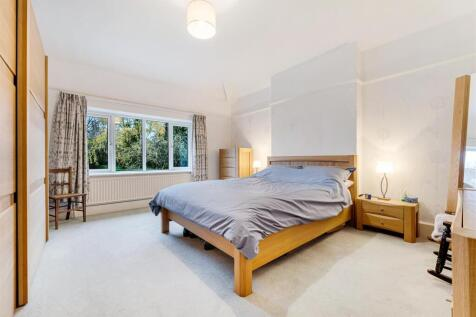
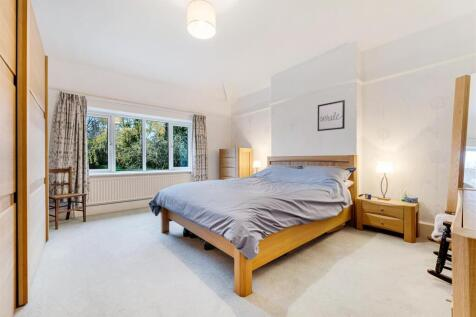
+ wall art (330, 116)
